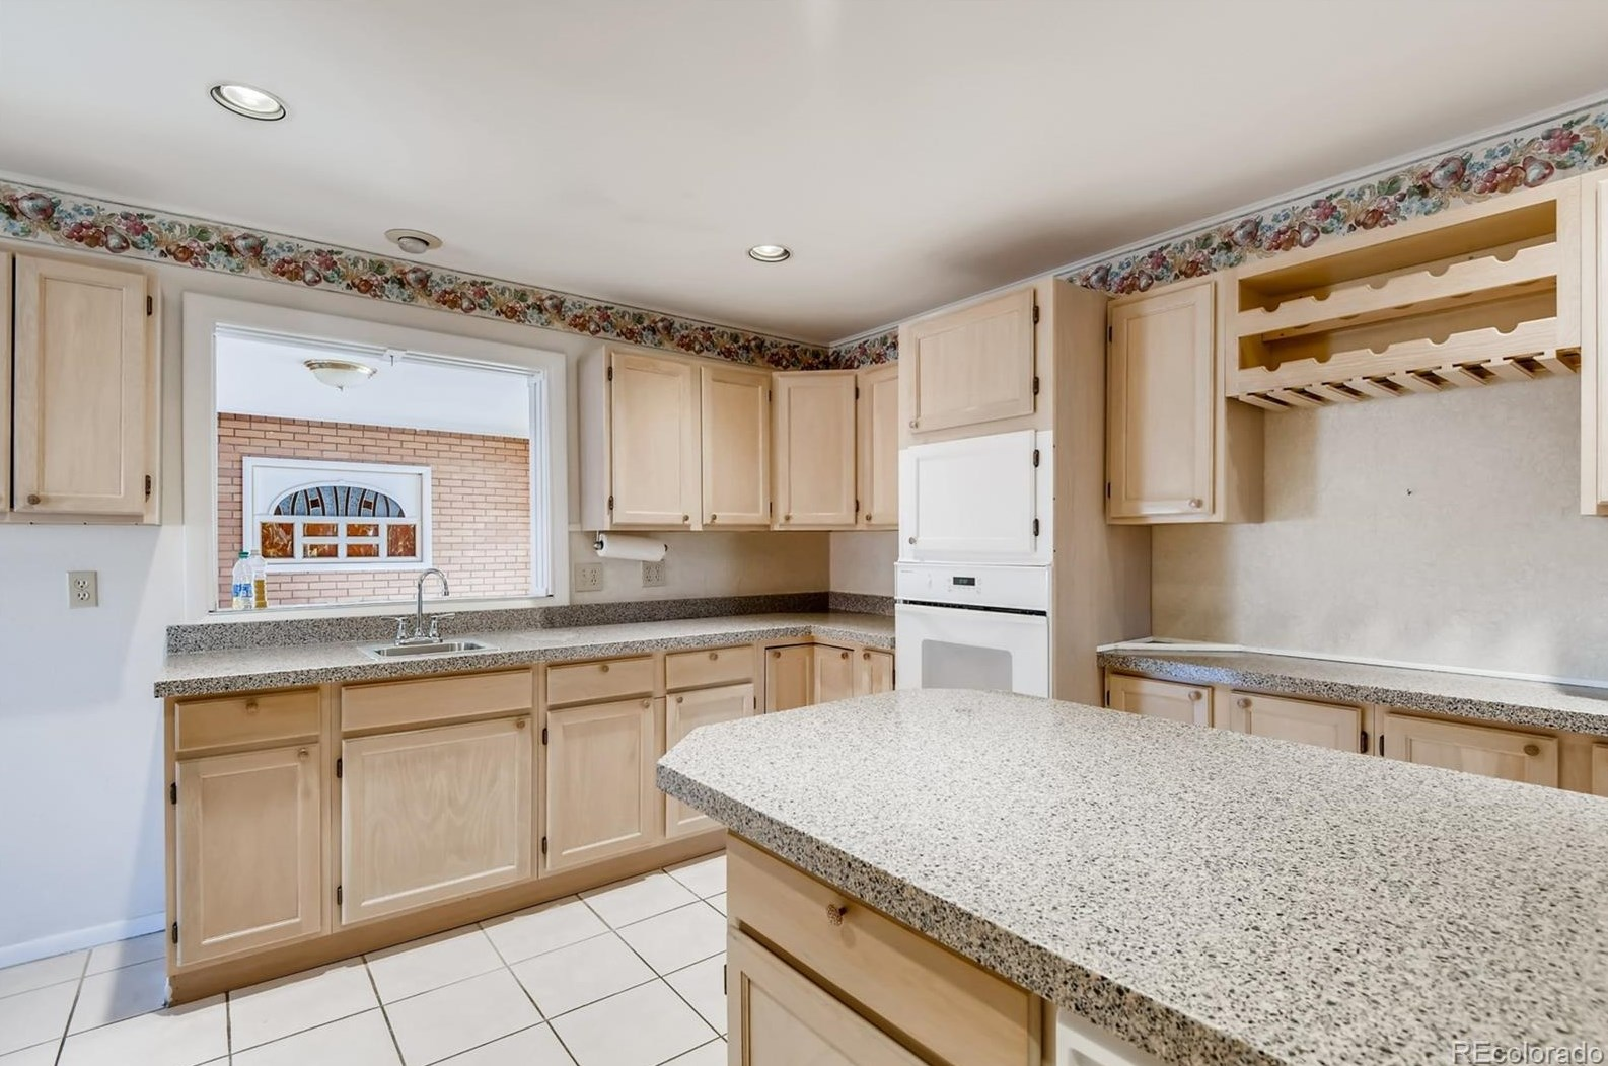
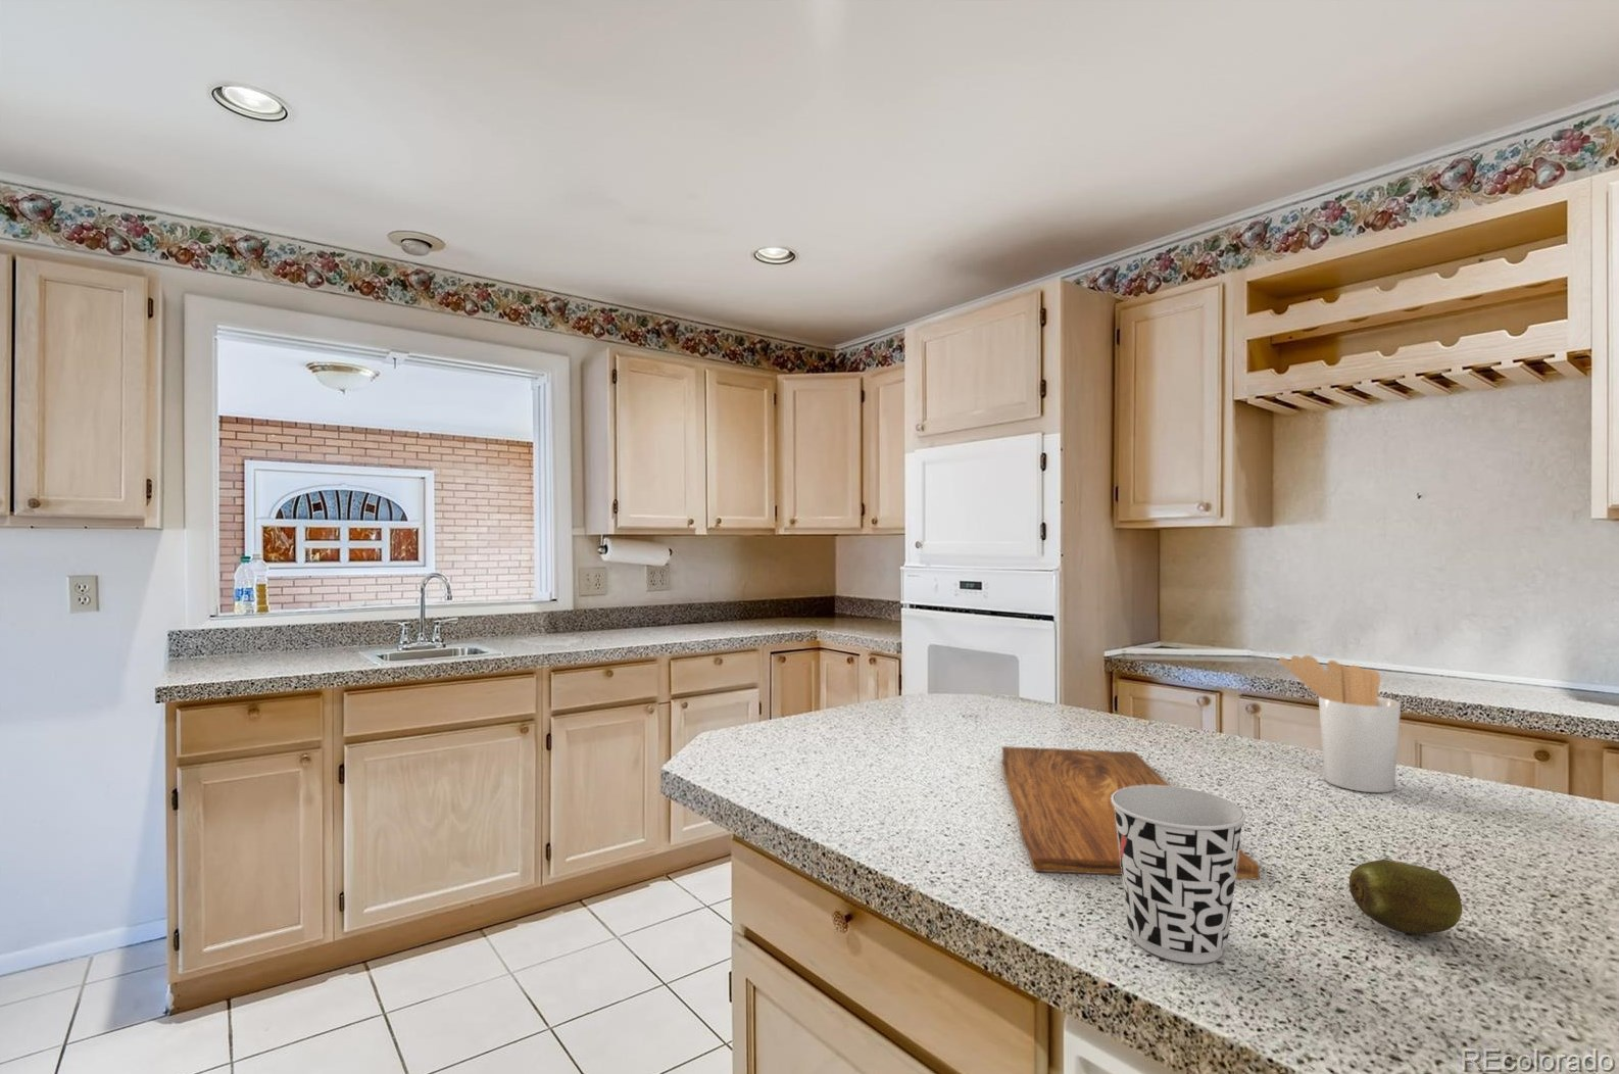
+ cup (1176, 871)
+ utensil holder (1339, 717)
+ fruit (1403, 897)
+ cutting board (1095, 798)
